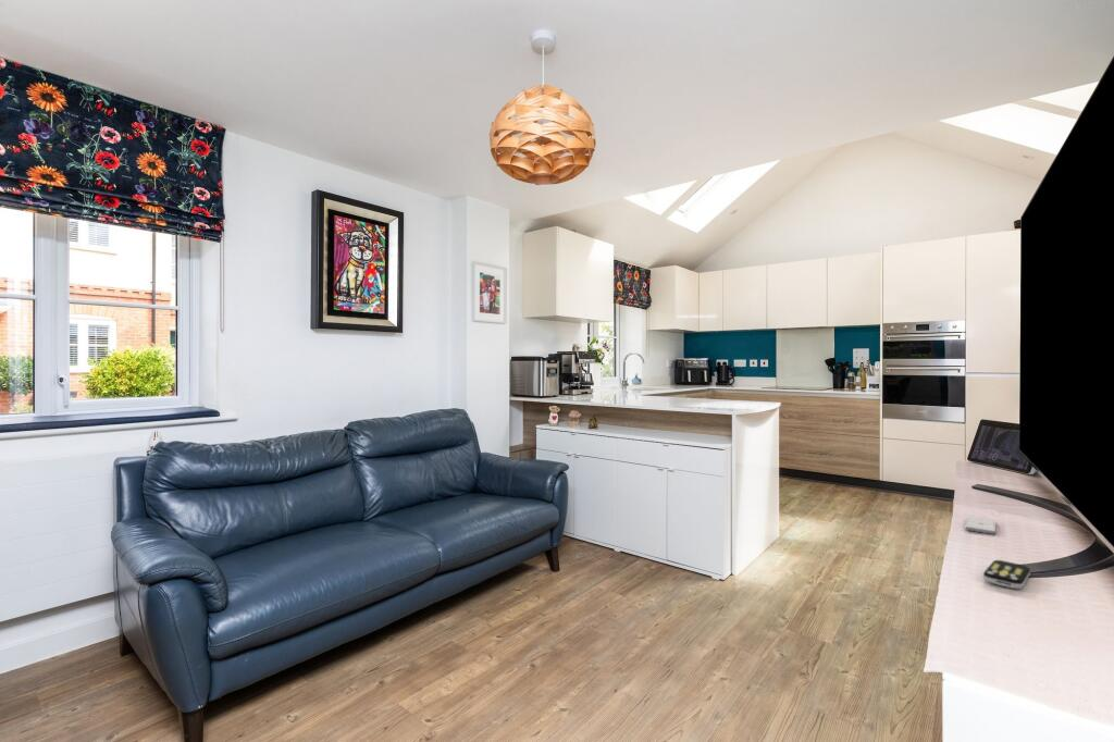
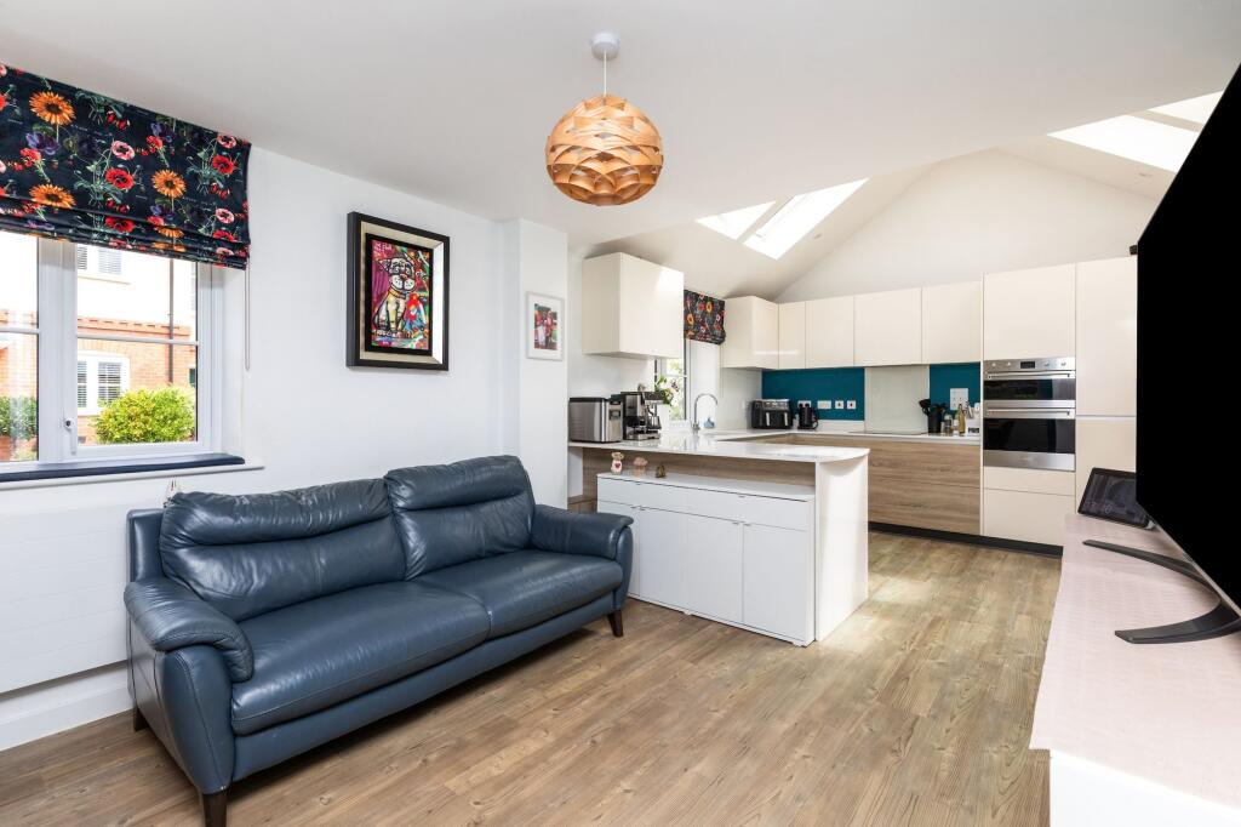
- smartphone (980, 524)
- remote control (1006, 573)
